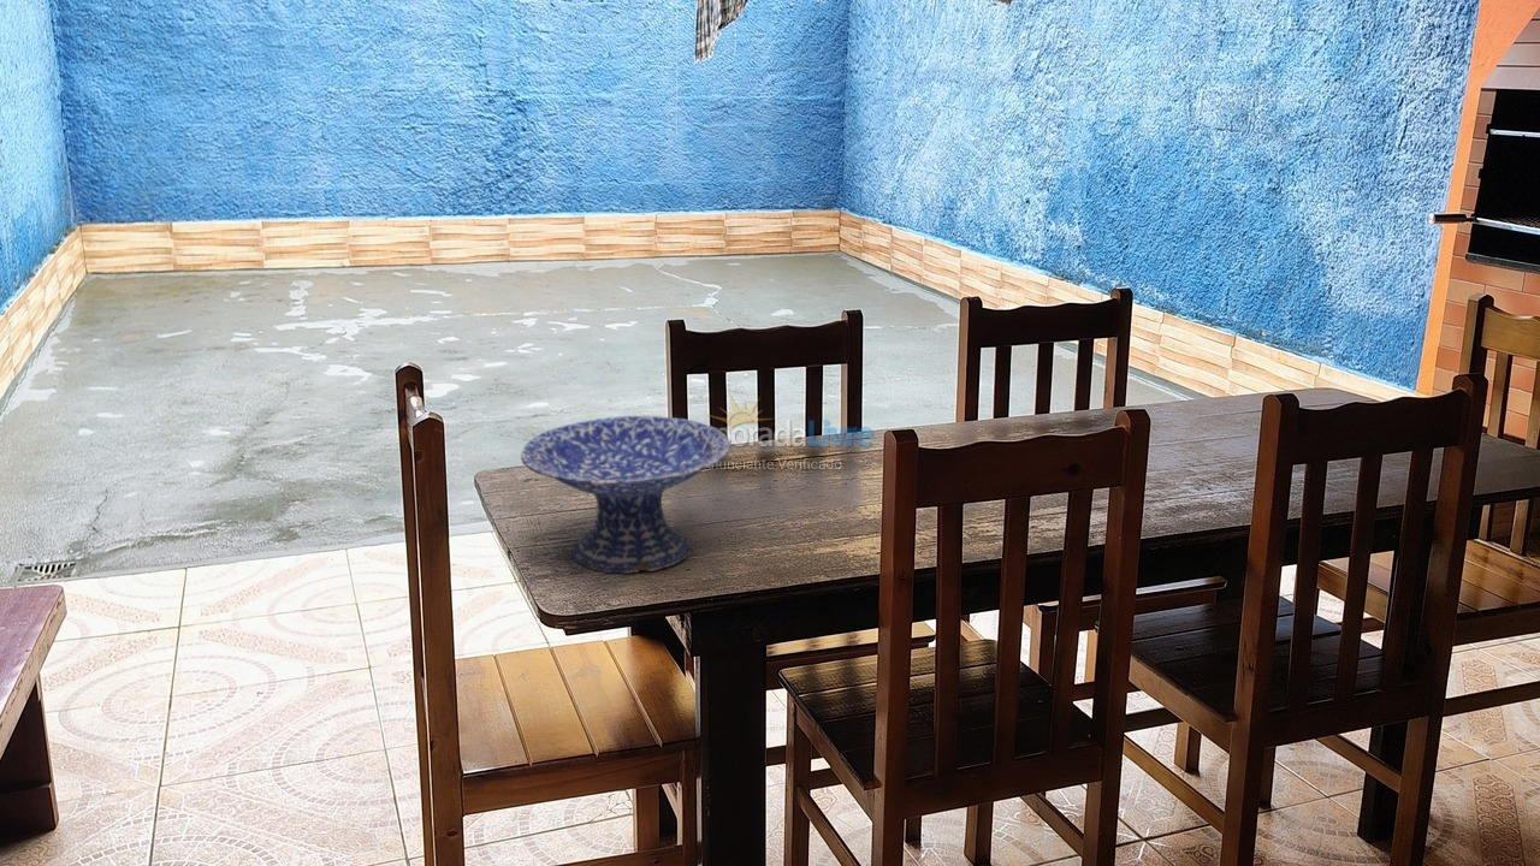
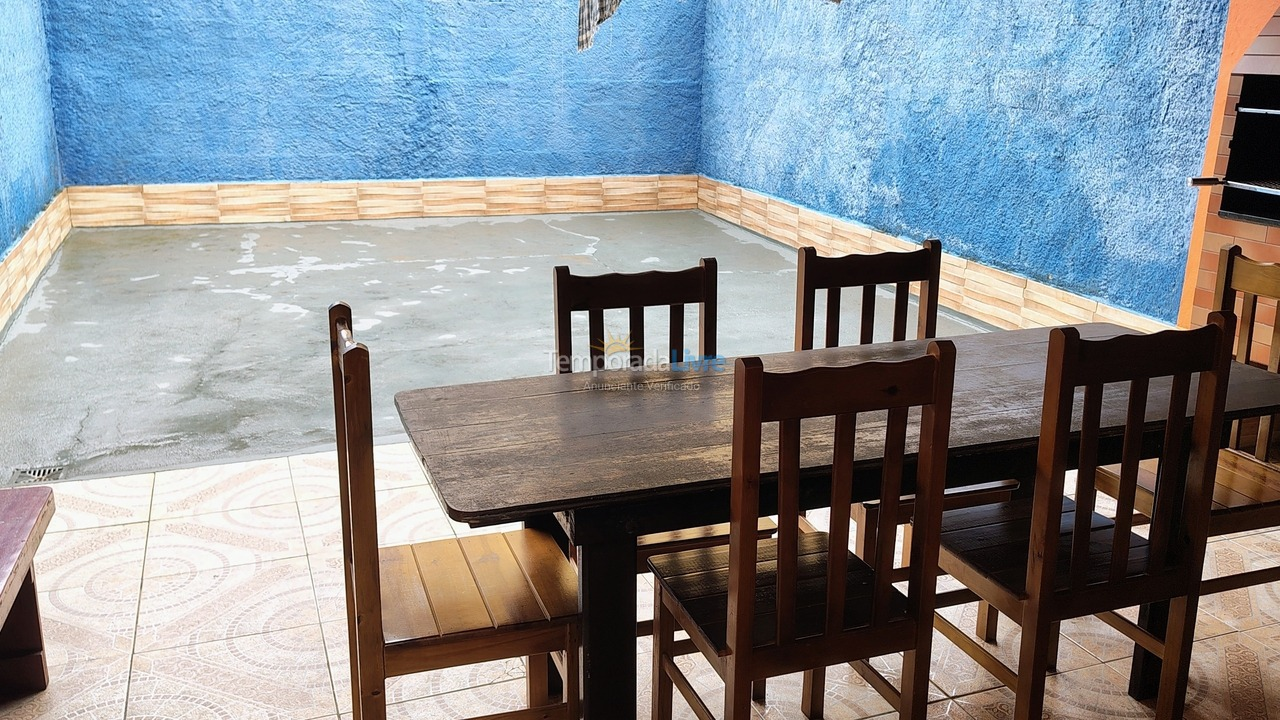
- decorative bowl (628, 497)
